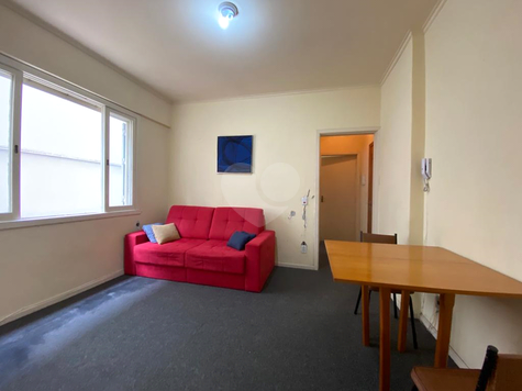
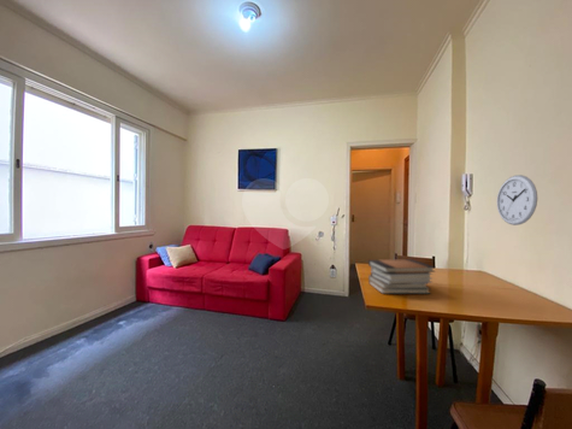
+ wall clock (513, 200)
+ book stack (399, 275)
